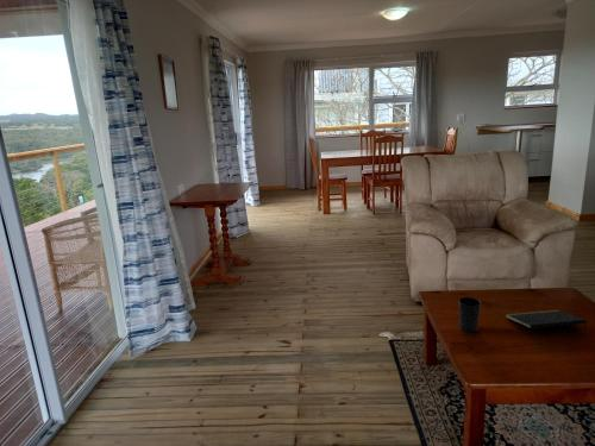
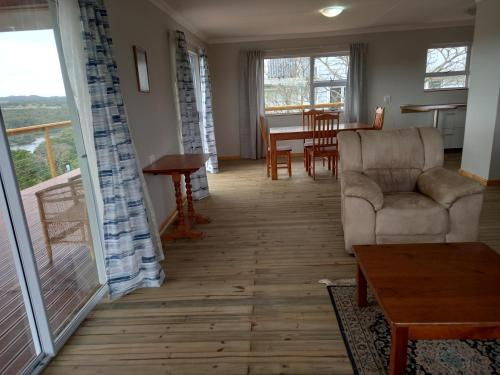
- notepad (543, 318)
- cup (469, 314)
